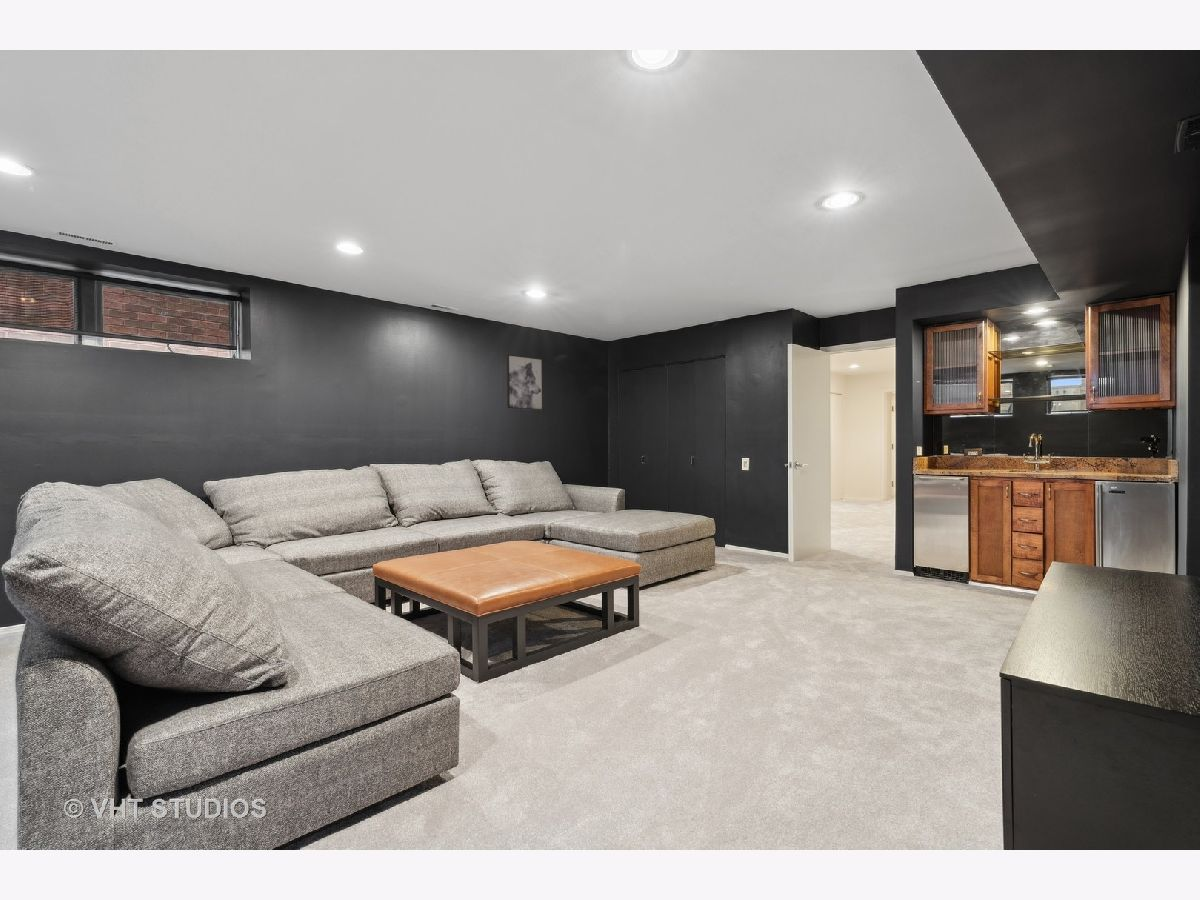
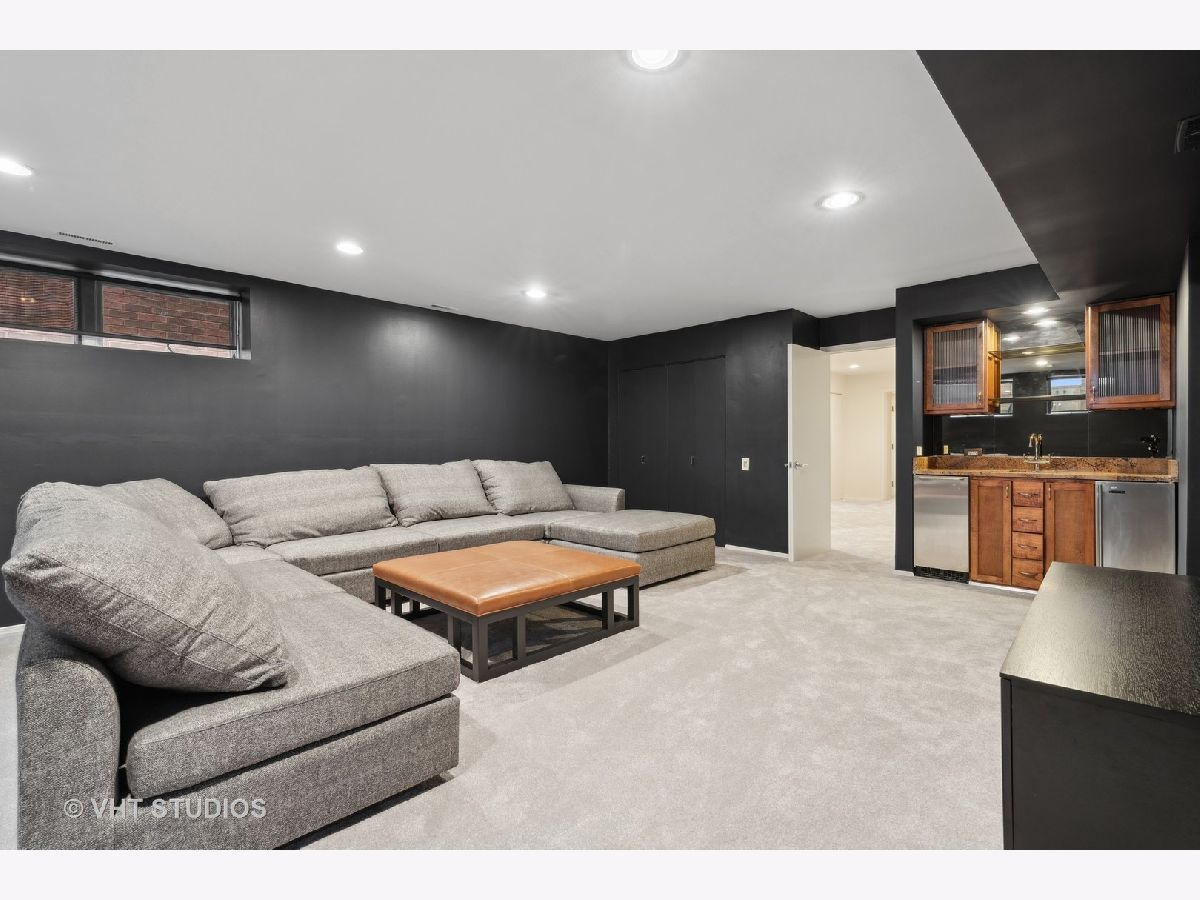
- wall art (525, 383)
